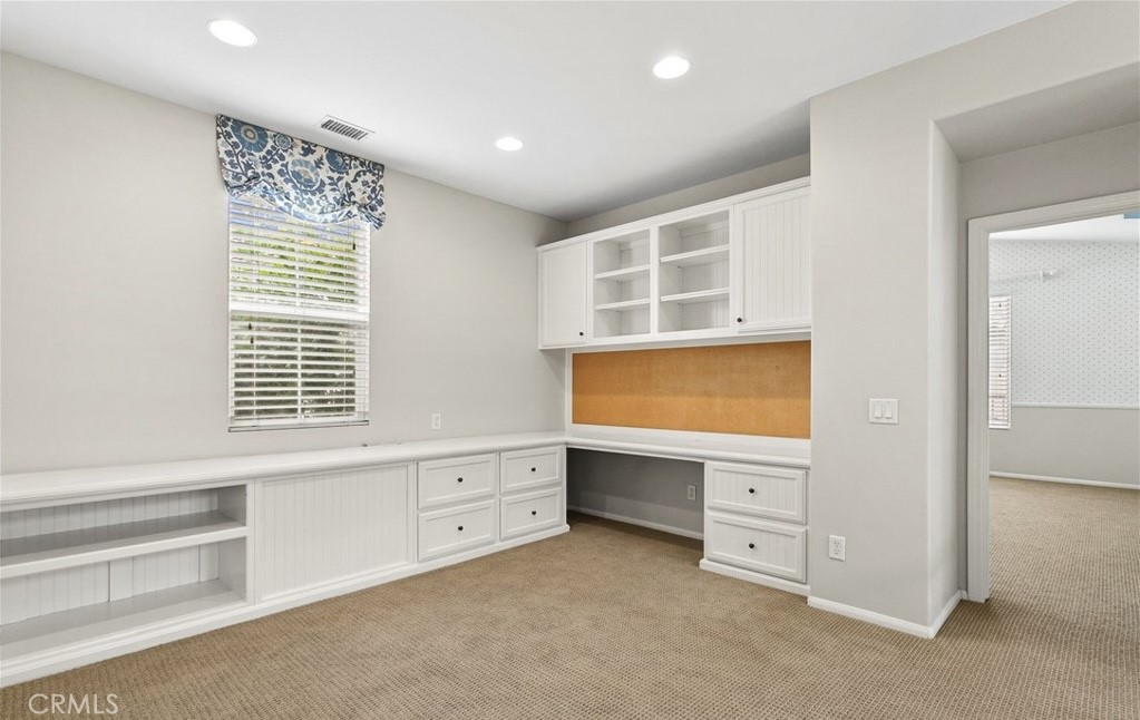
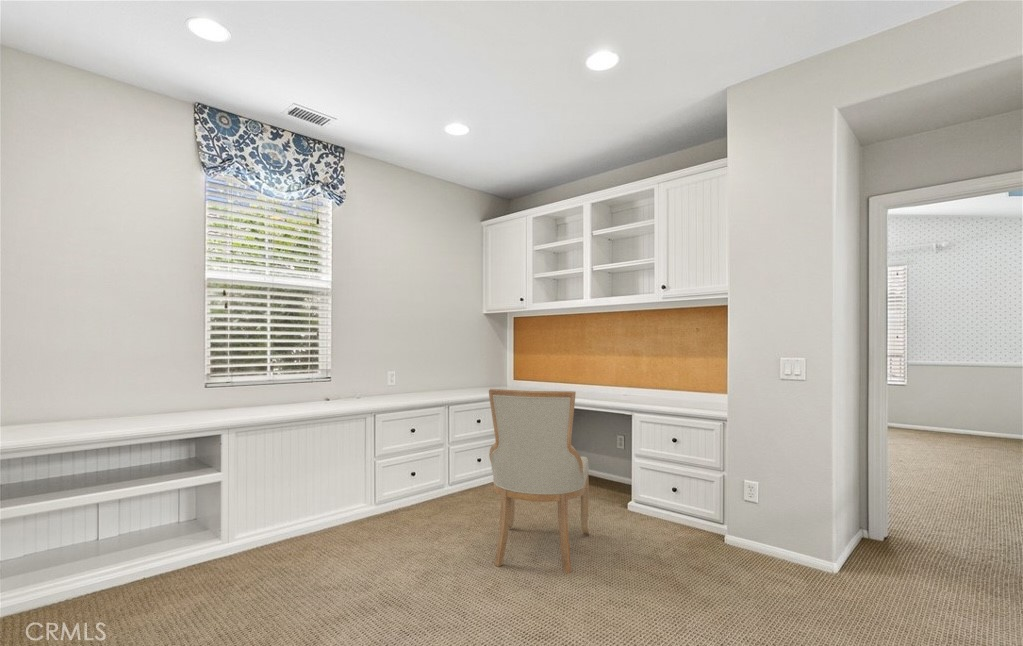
+ chair (539, 467)
